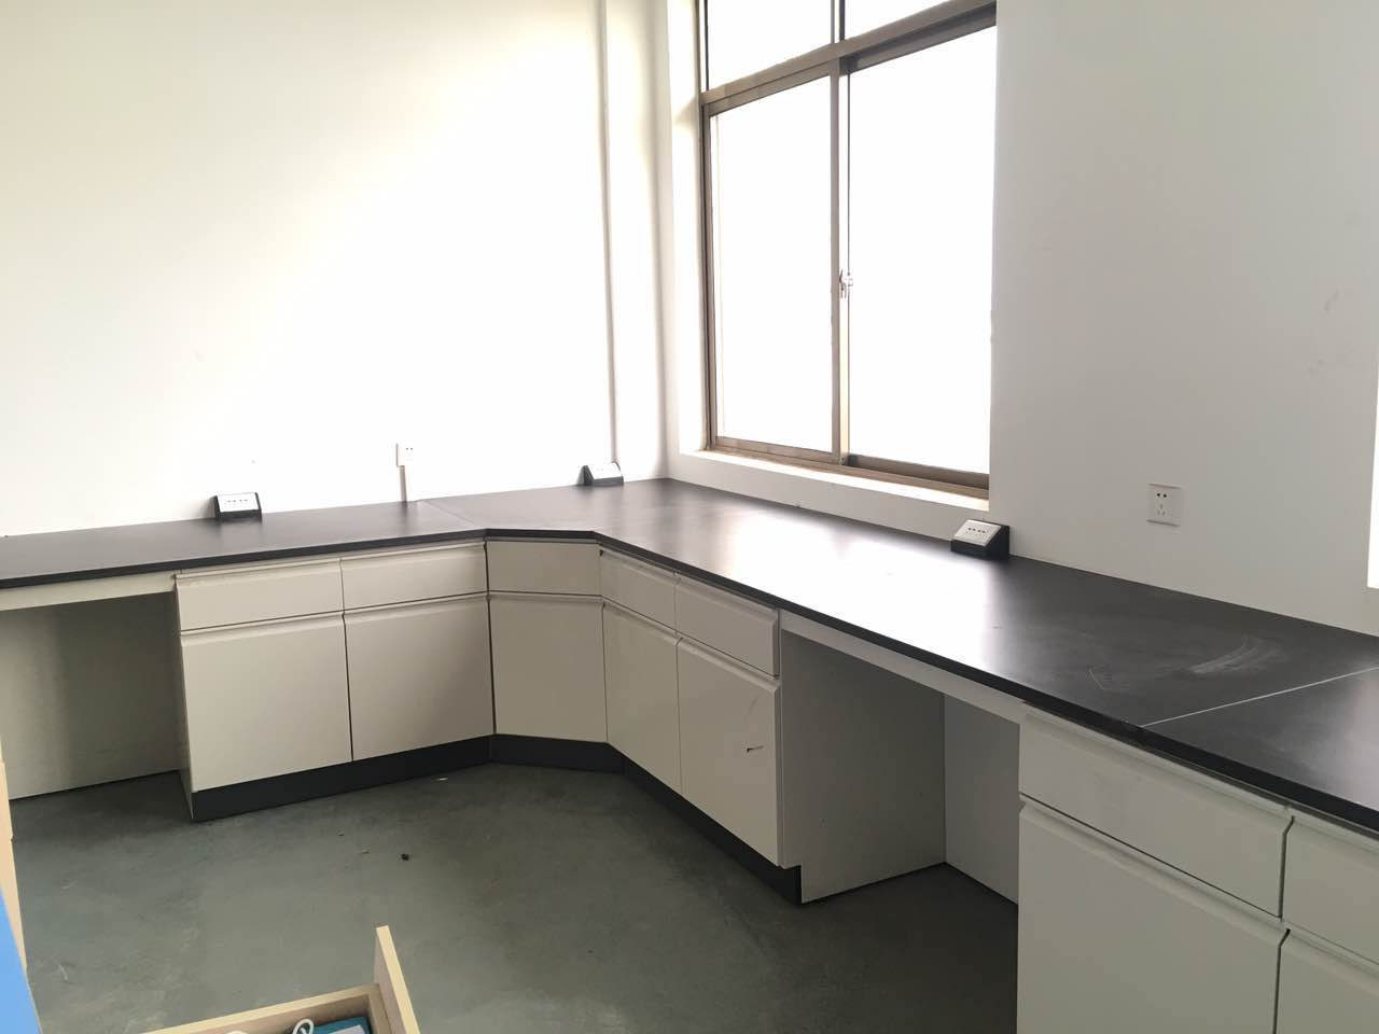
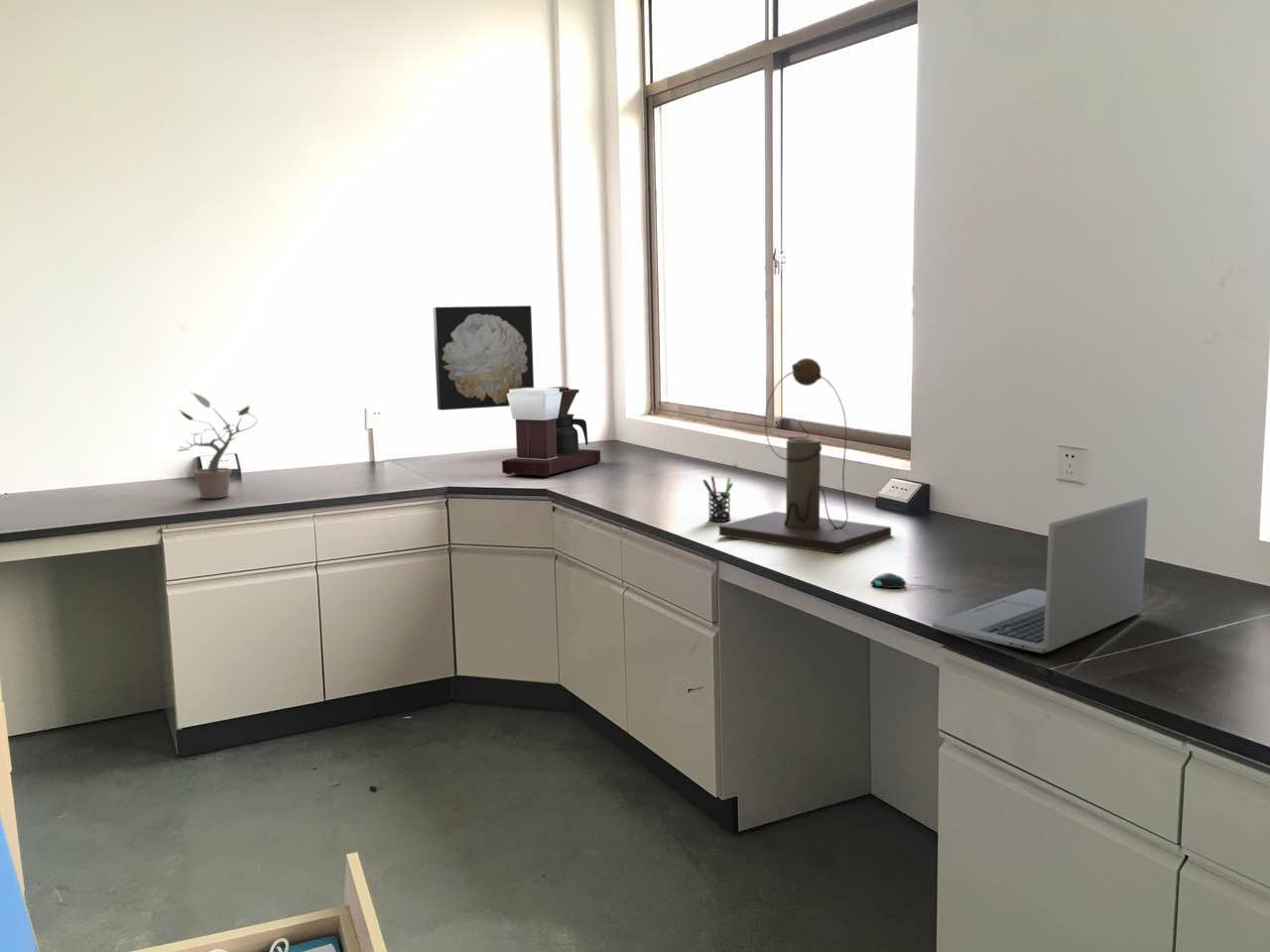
+ laptop (1047, 563)
+ wall art (484, 357)
+ mouse (909, 584)
+ pen holder (719, 497)
+ desk lamp (804, 448)
+ potted plant (219, 441)
+ coffee maker (552, 427)
